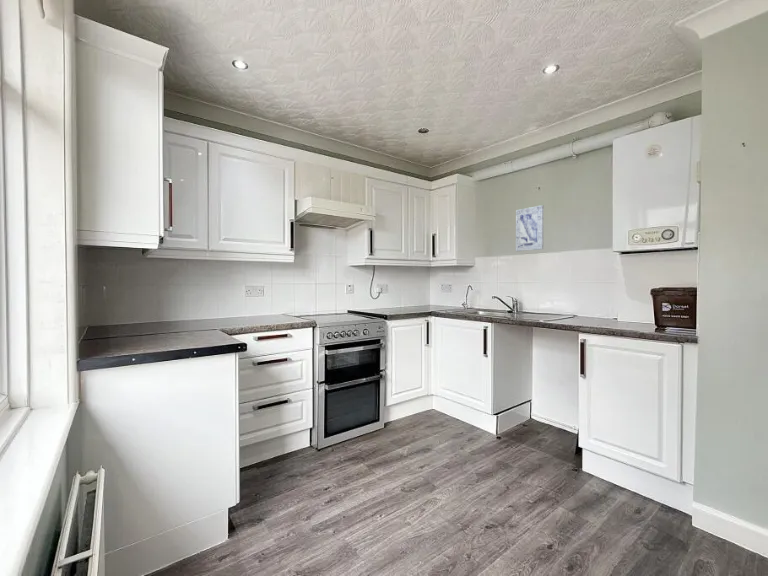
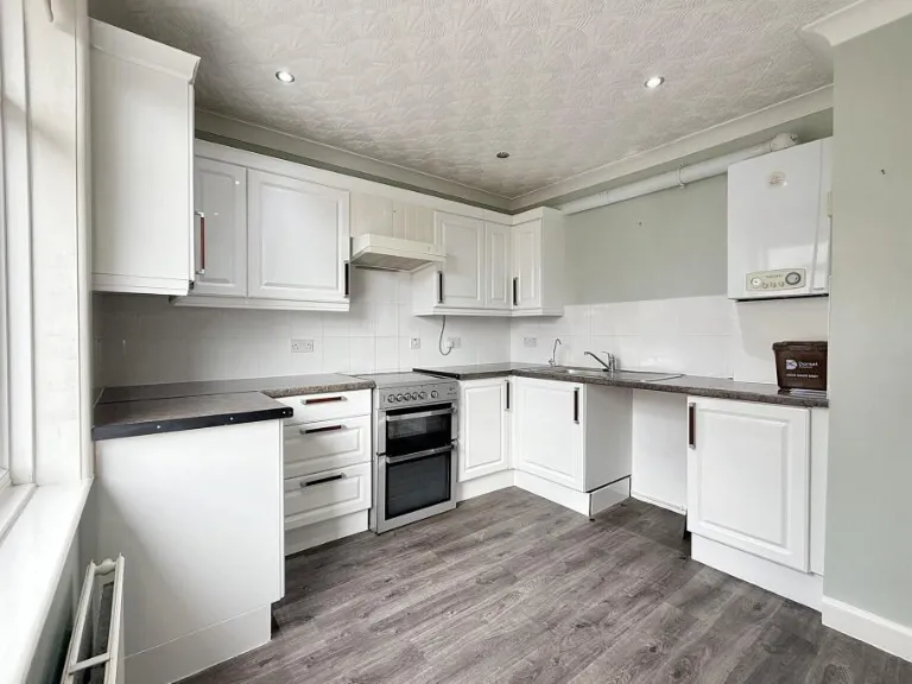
- wall art (529, 229)
